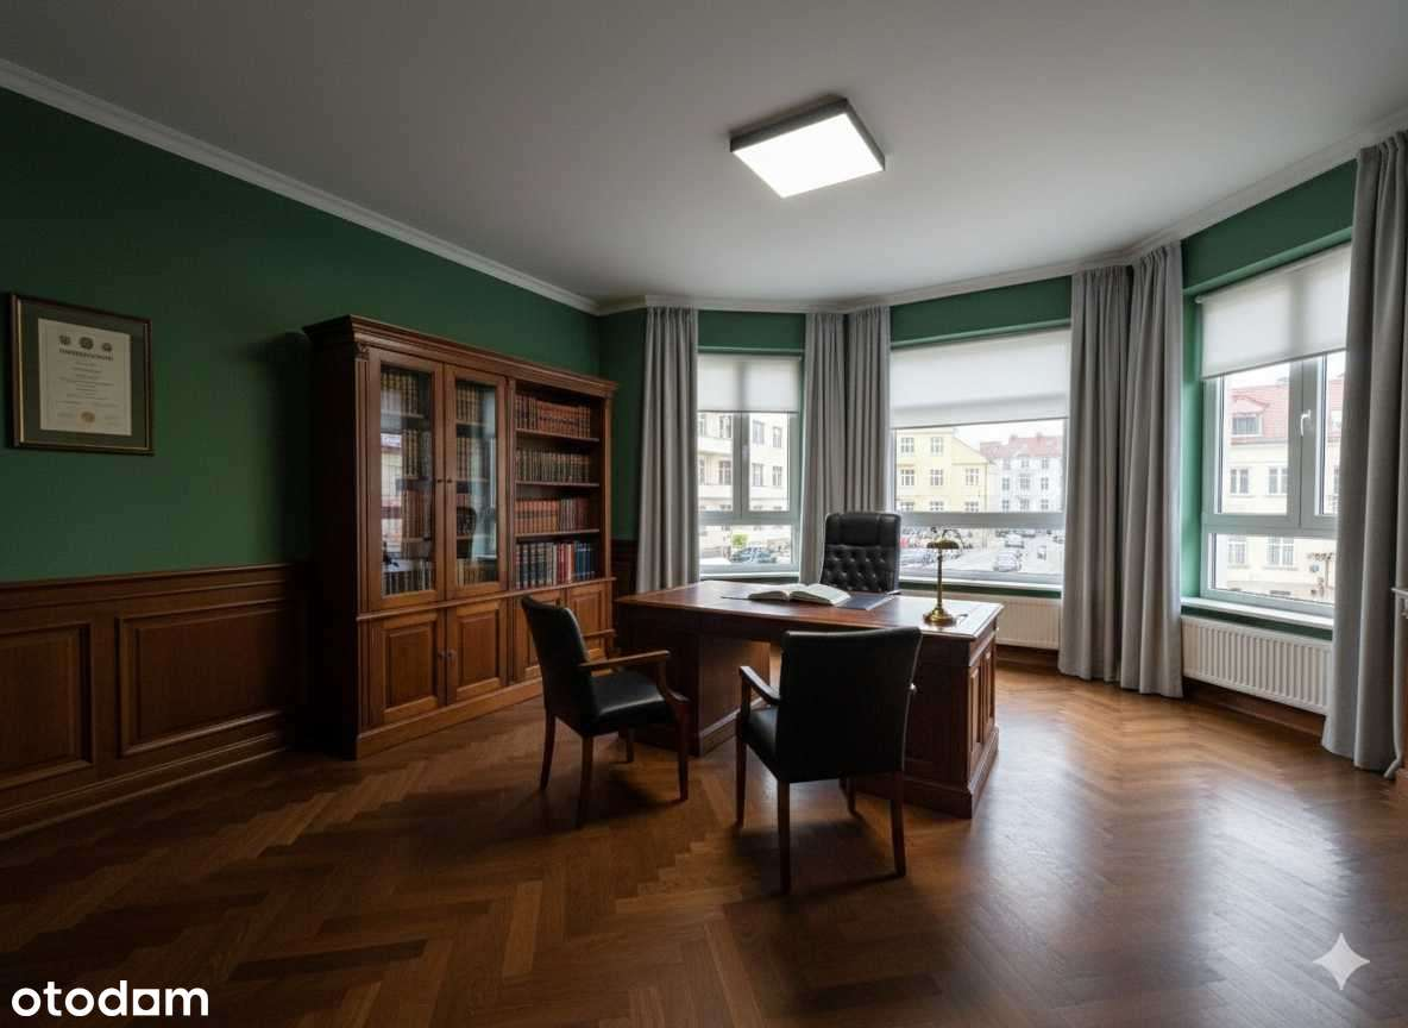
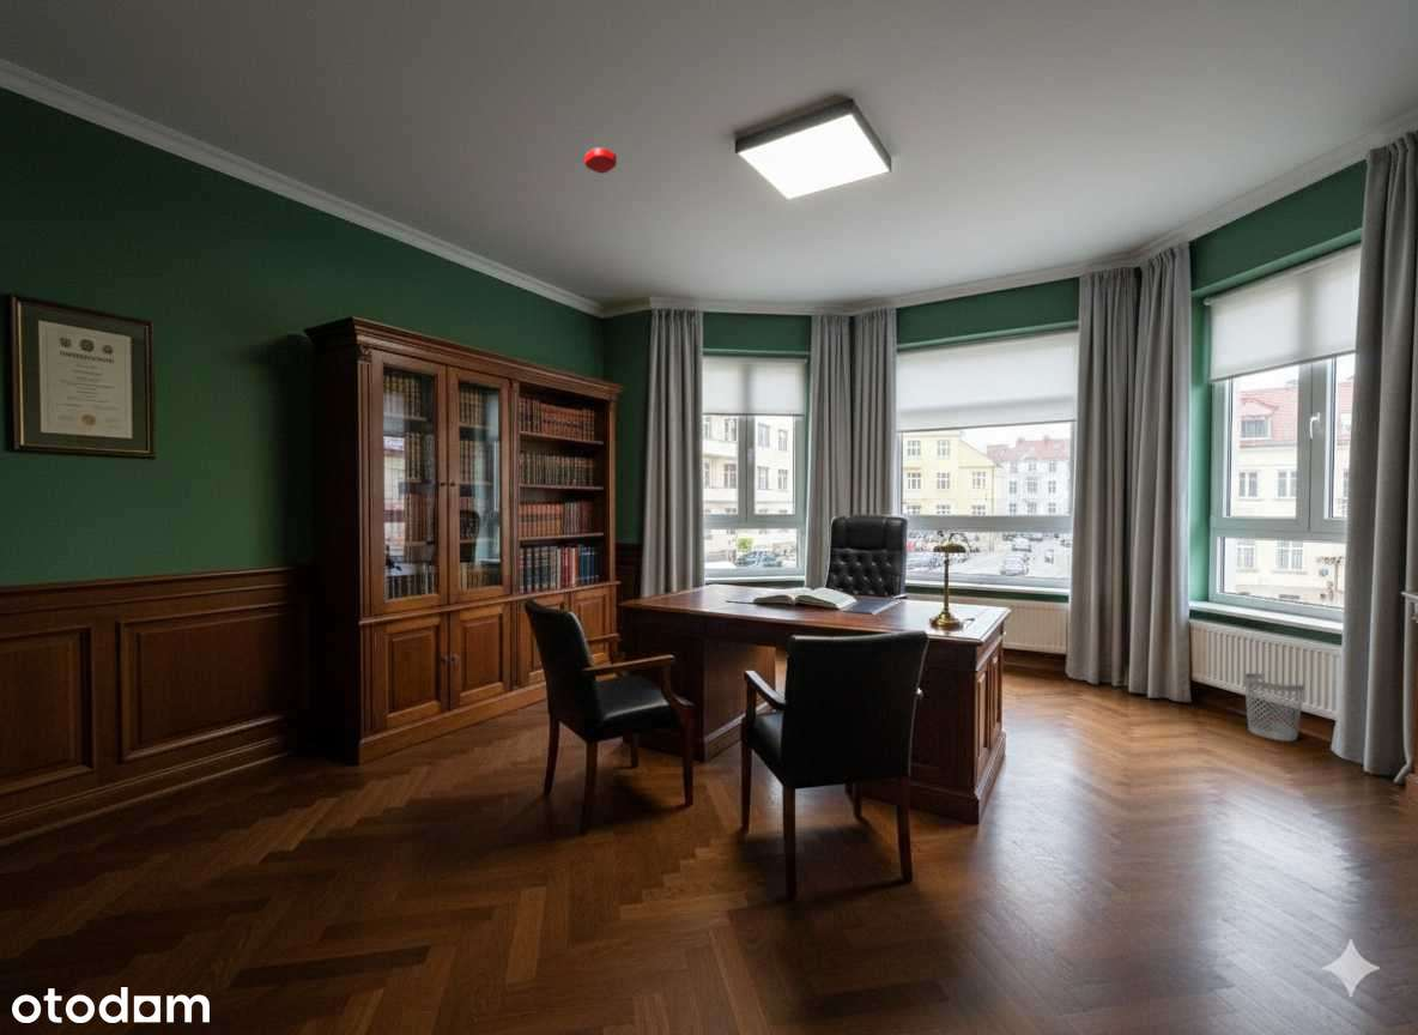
+ wastebasket (1272, 706)
+ smoke detector (600, 159)
